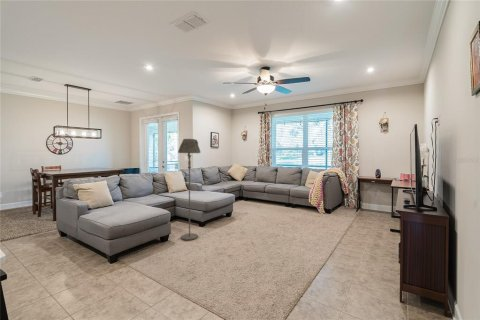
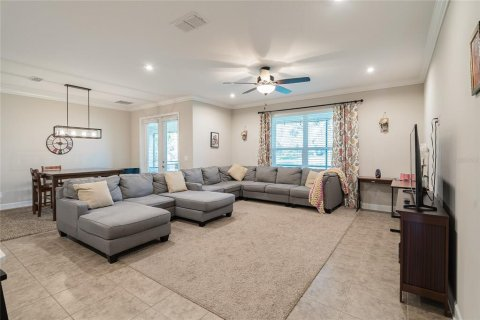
- floor lamp (189, 188)
